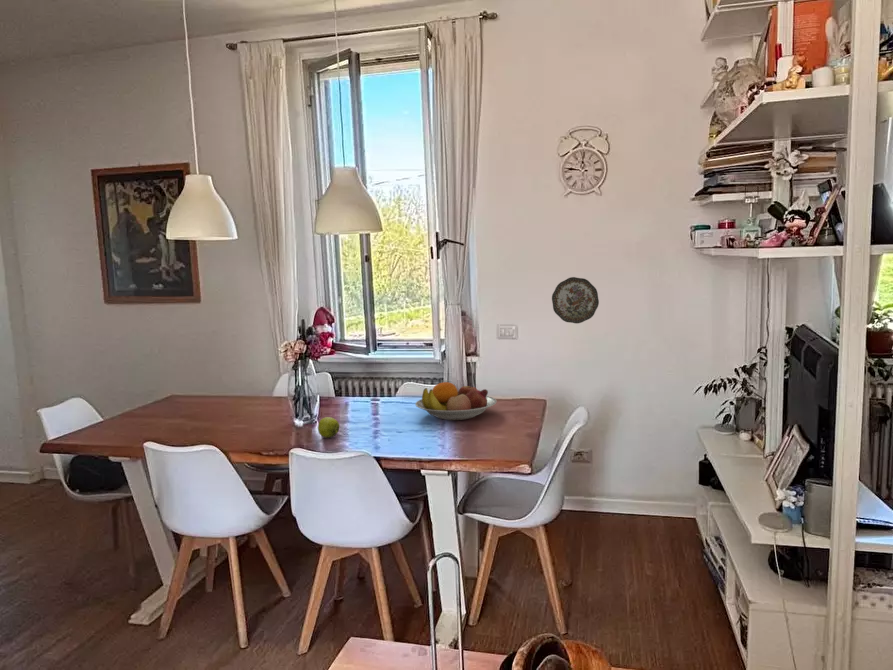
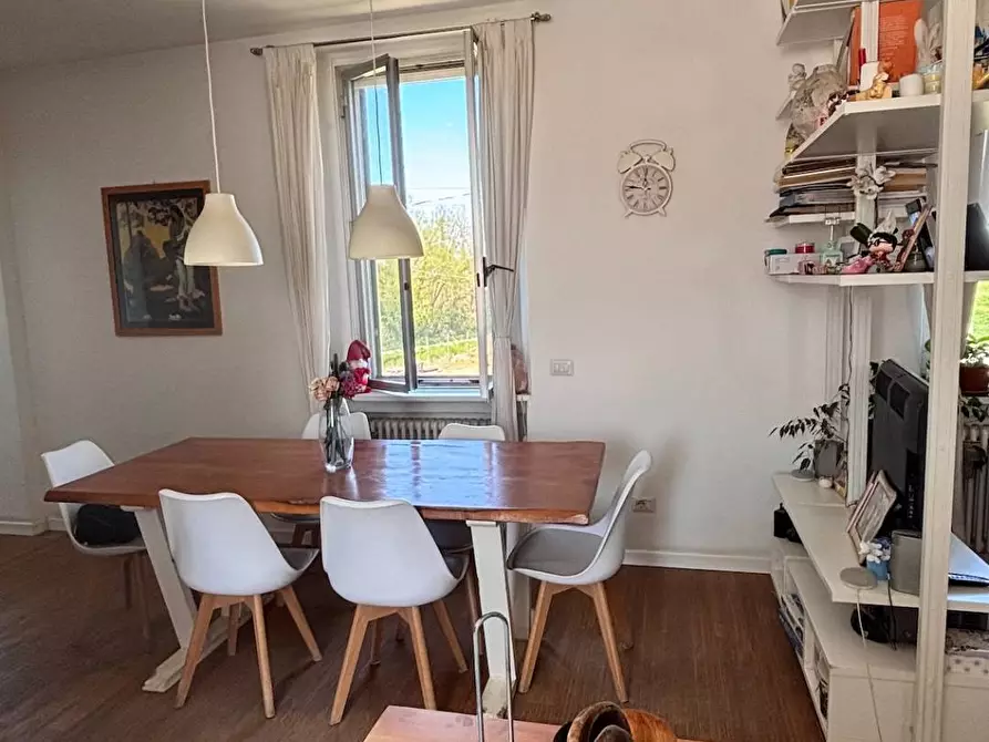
- apple (327, 427)
- fruit bowl (455, 398)
- decorative plate (575, 300)
